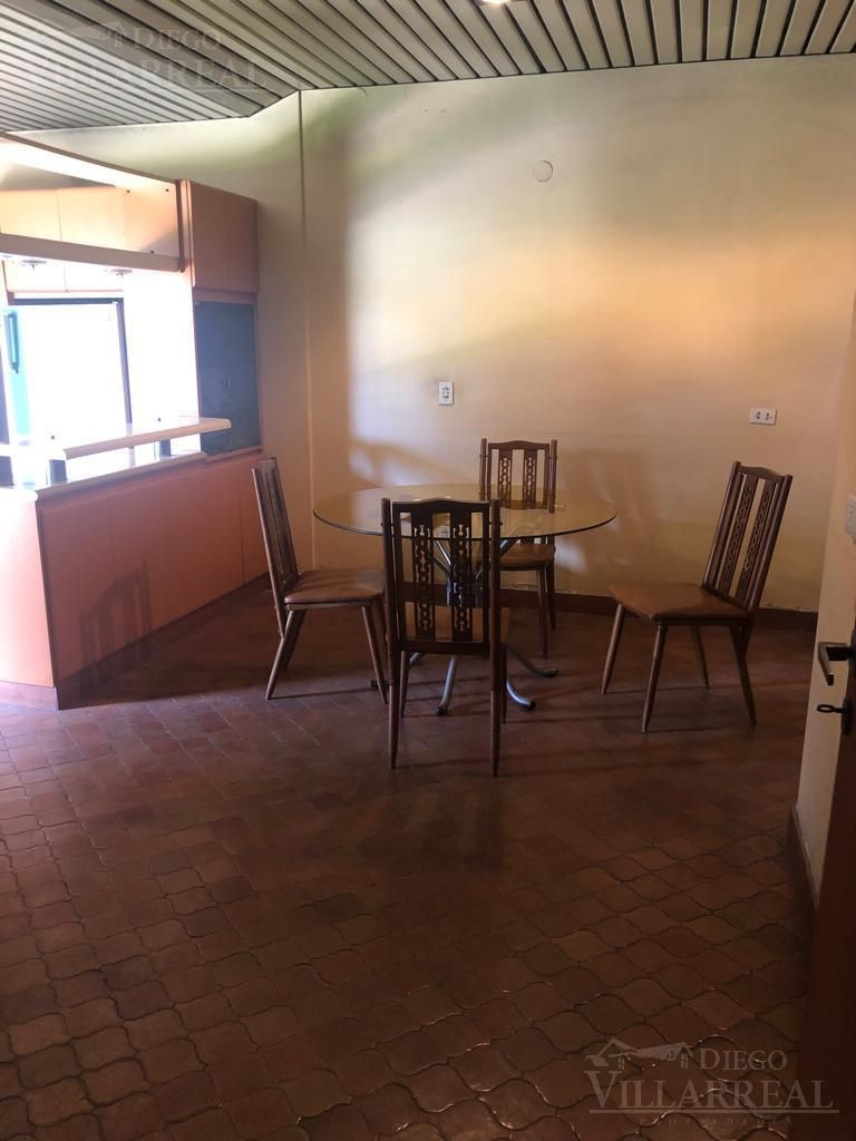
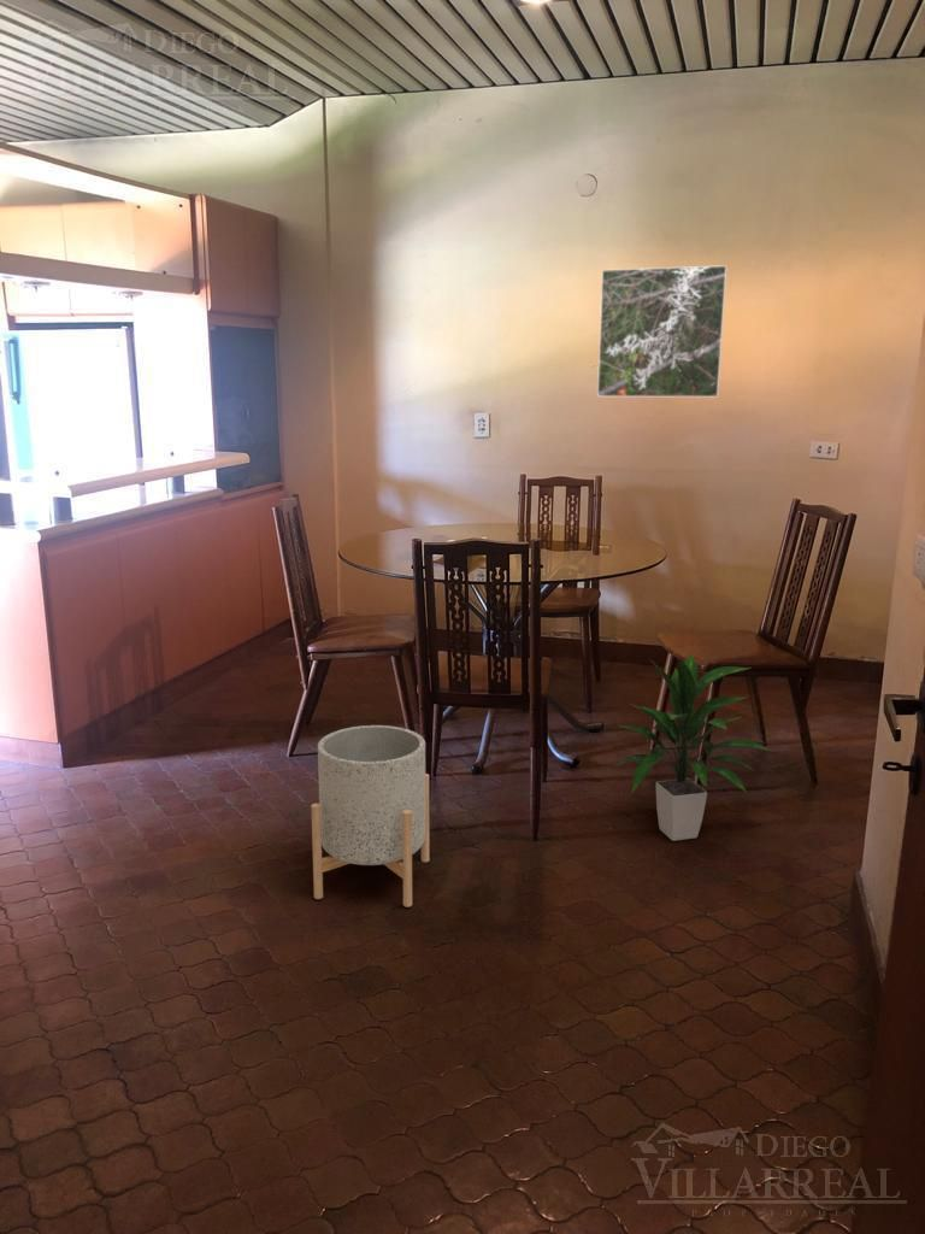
+ planter (372, 811)
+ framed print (660, 333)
+ indoor plant (684, 742)
